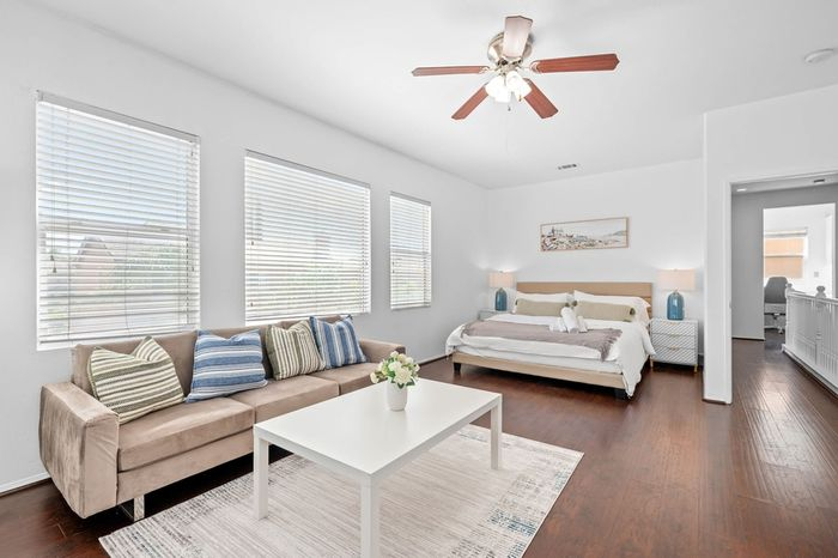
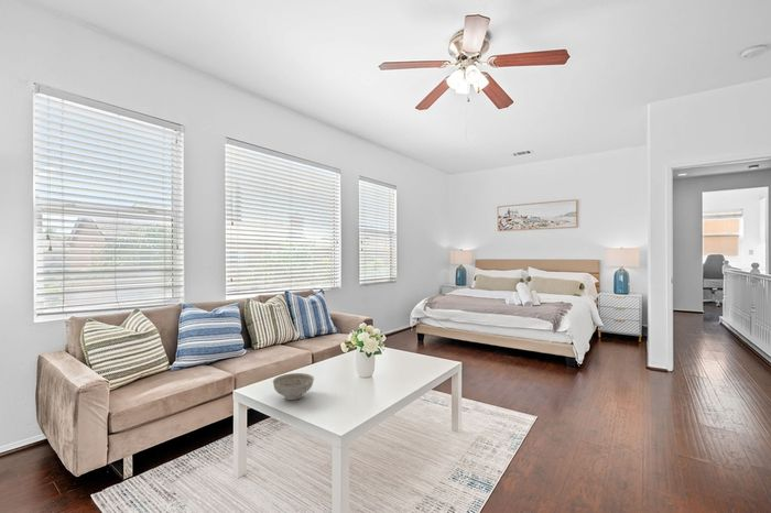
+ decorative bowl (293, 388)
